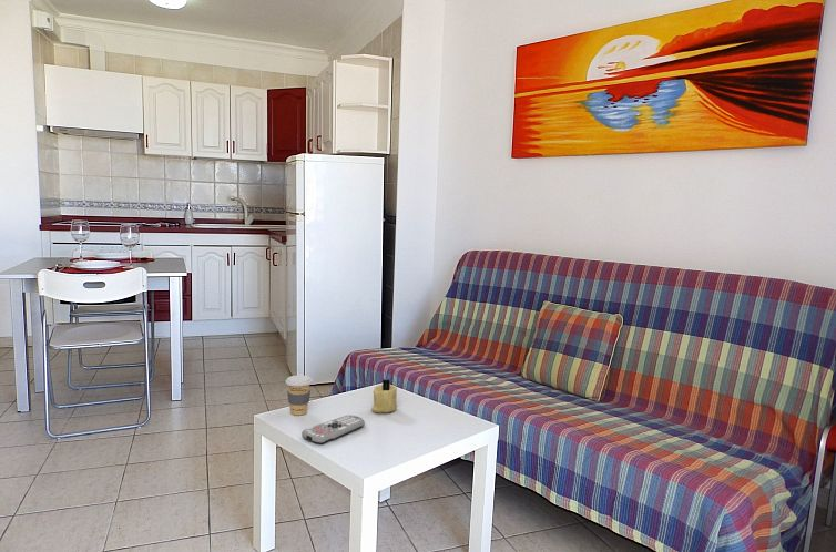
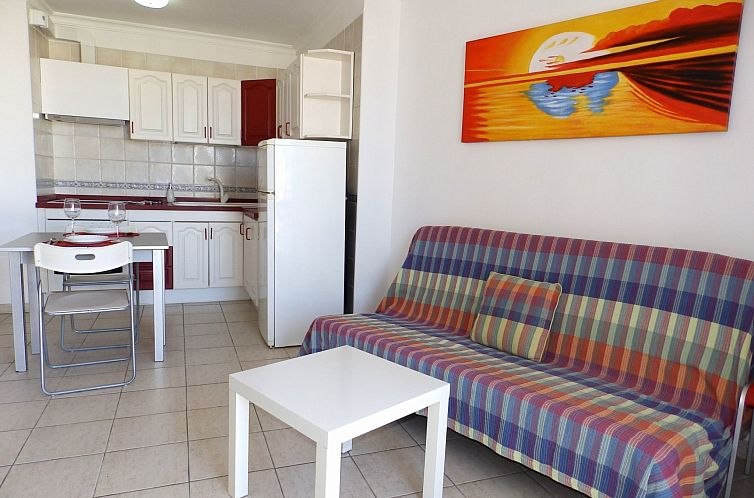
- coffee cup (298, 395)
- remote control (335, 428)
- candle (384, 395)
